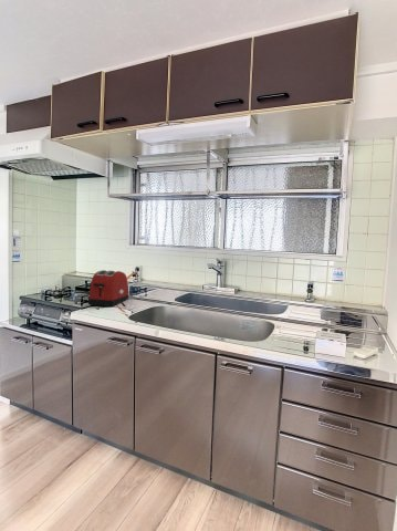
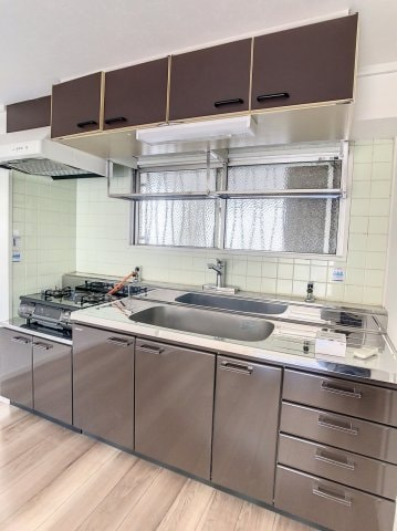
- toaster (108, 287)
